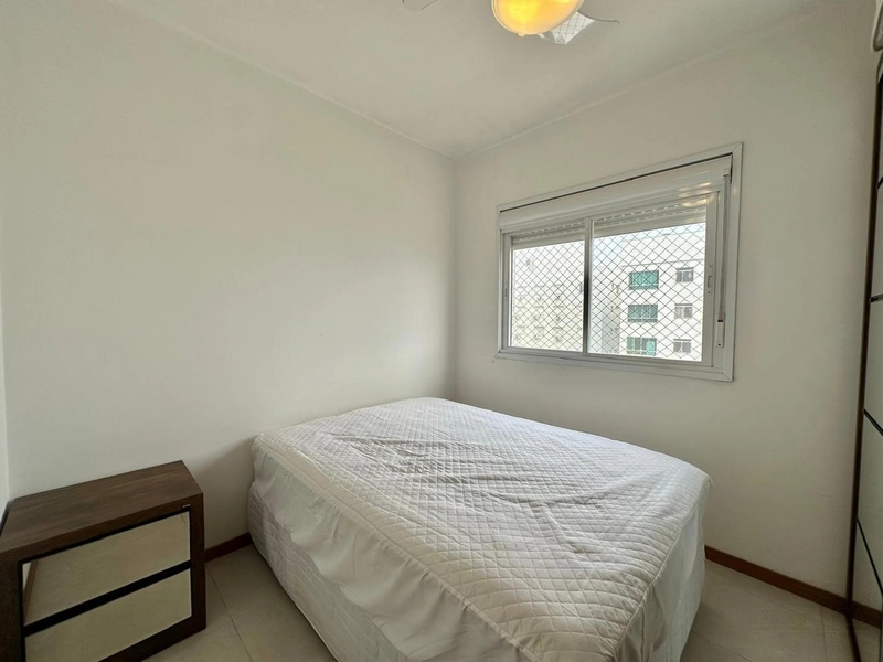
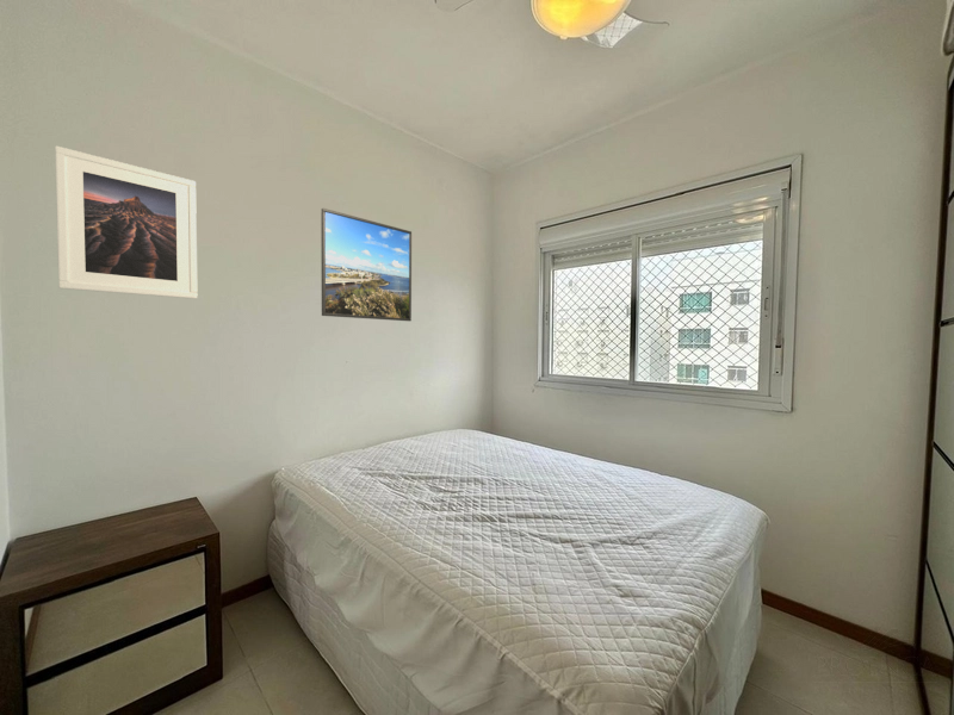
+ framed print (370, 269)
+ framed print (132, 230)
